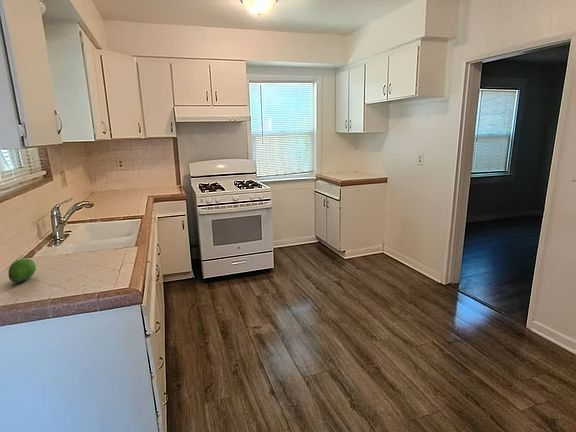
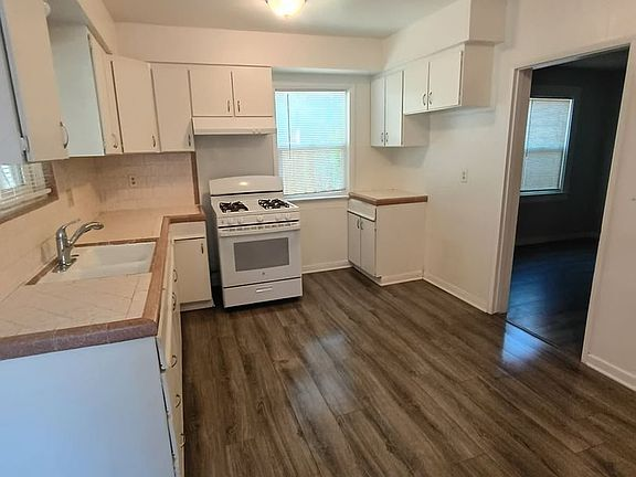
- fruit (22, 269)
